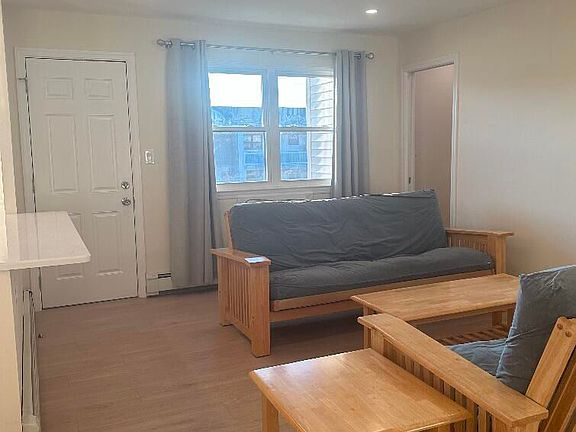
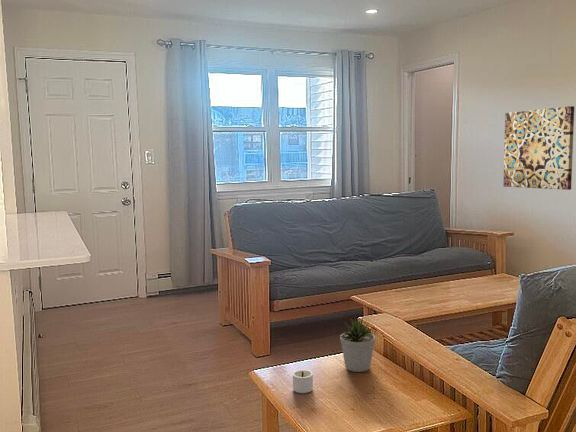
+ potted plant (356, 341)
+ candle (306, 378)
+ wall art (536, 149)
